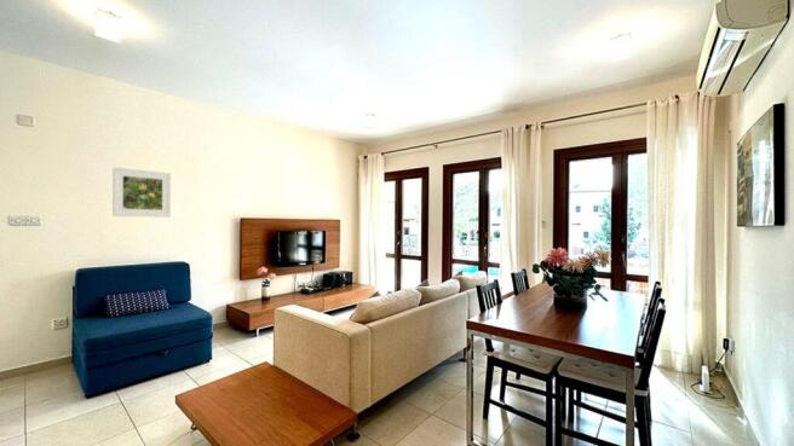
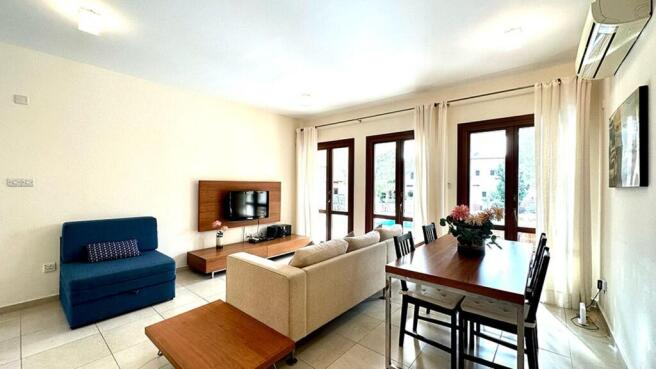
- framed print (143, 193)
